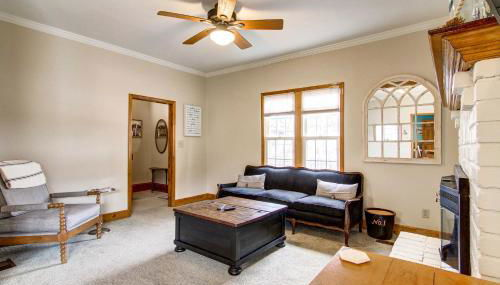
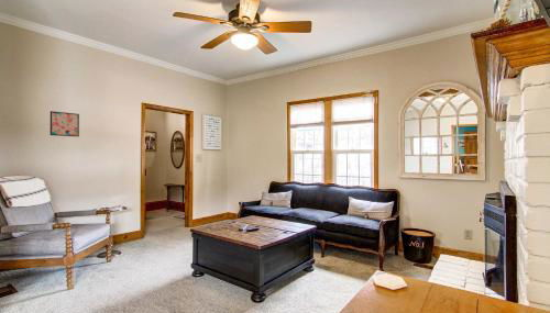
+ wall art (65, 124)
